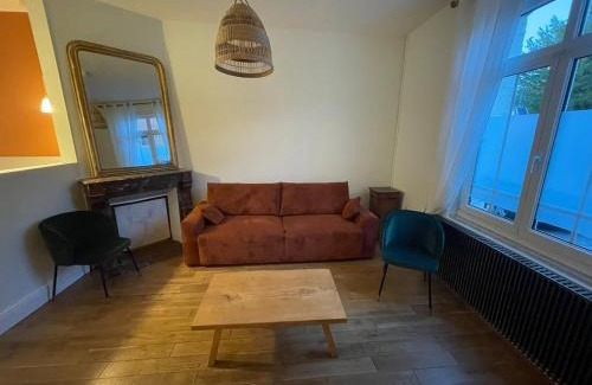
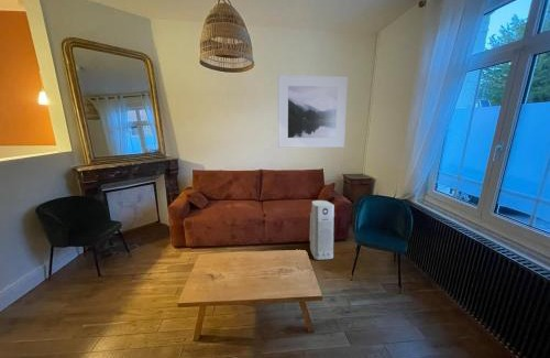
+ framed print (311, 112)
+ air purifier (320, 227)
